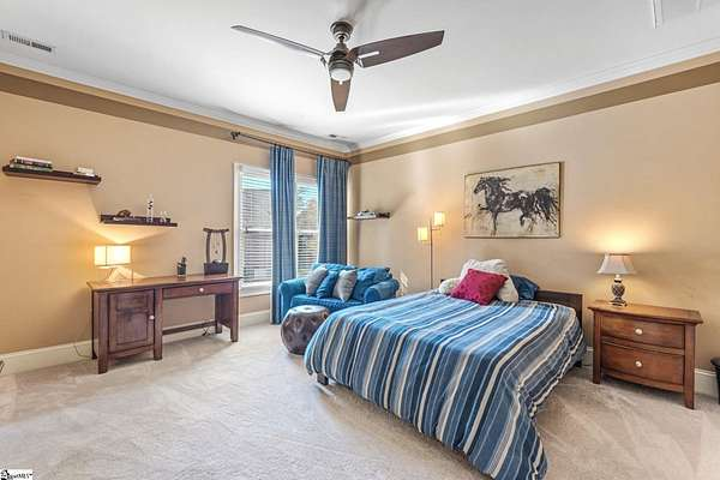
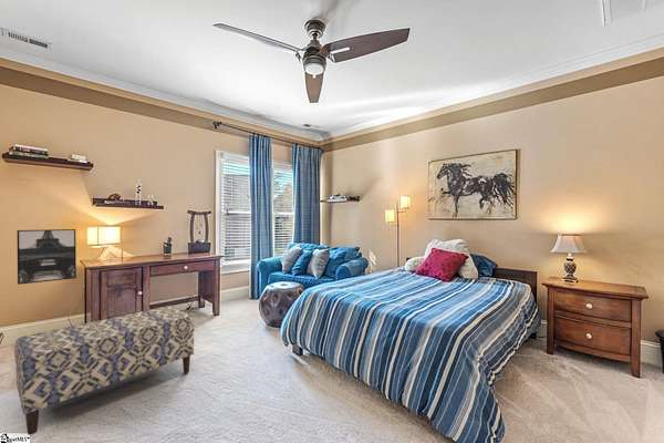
+ wall art (48, 255)
+ bench (114, 357)
